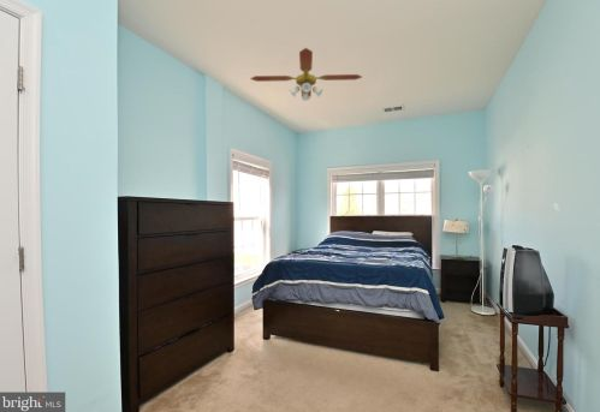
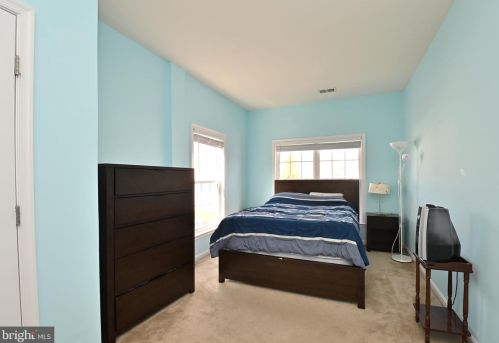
- ceiling fan (305, 80)
